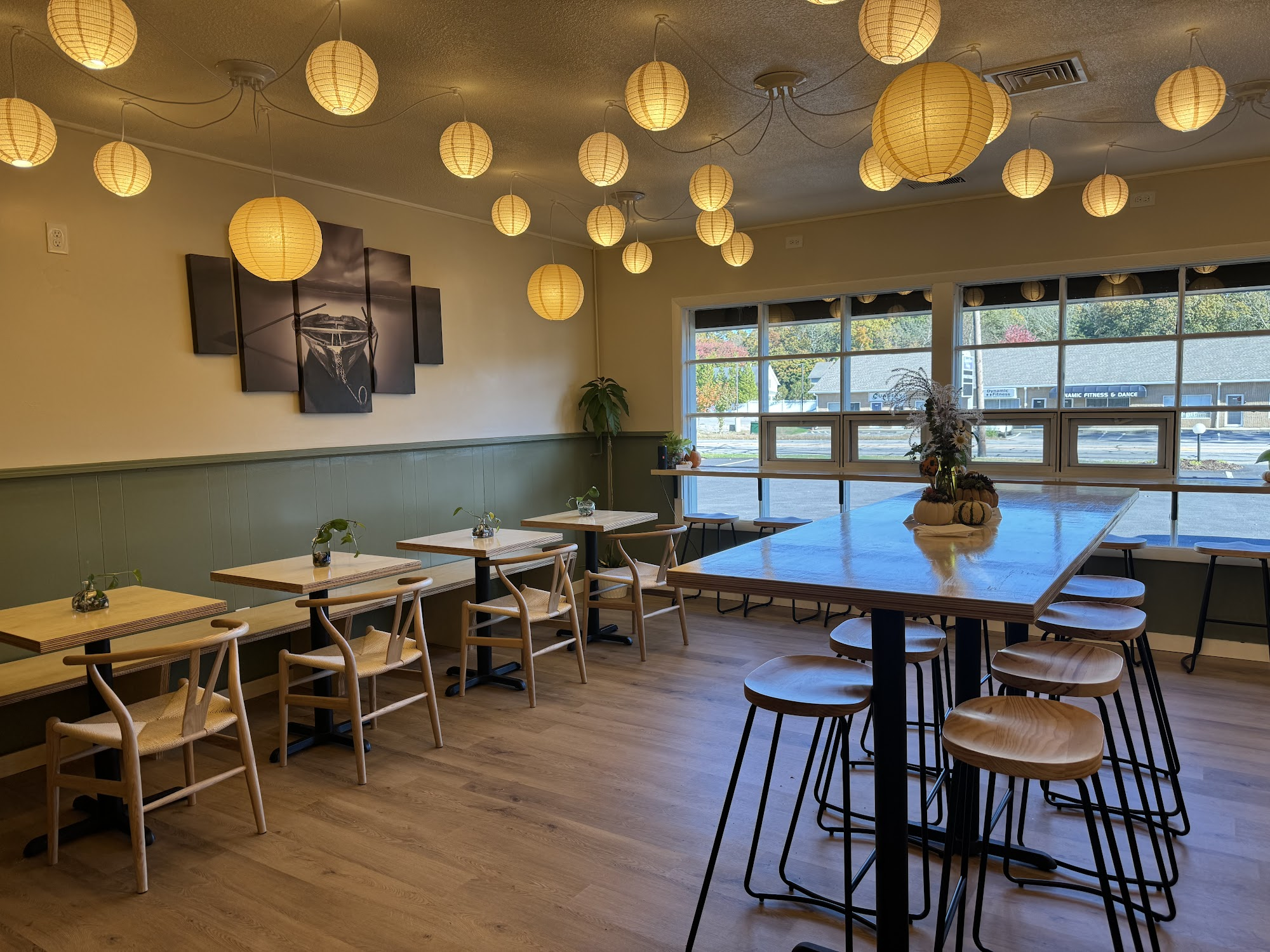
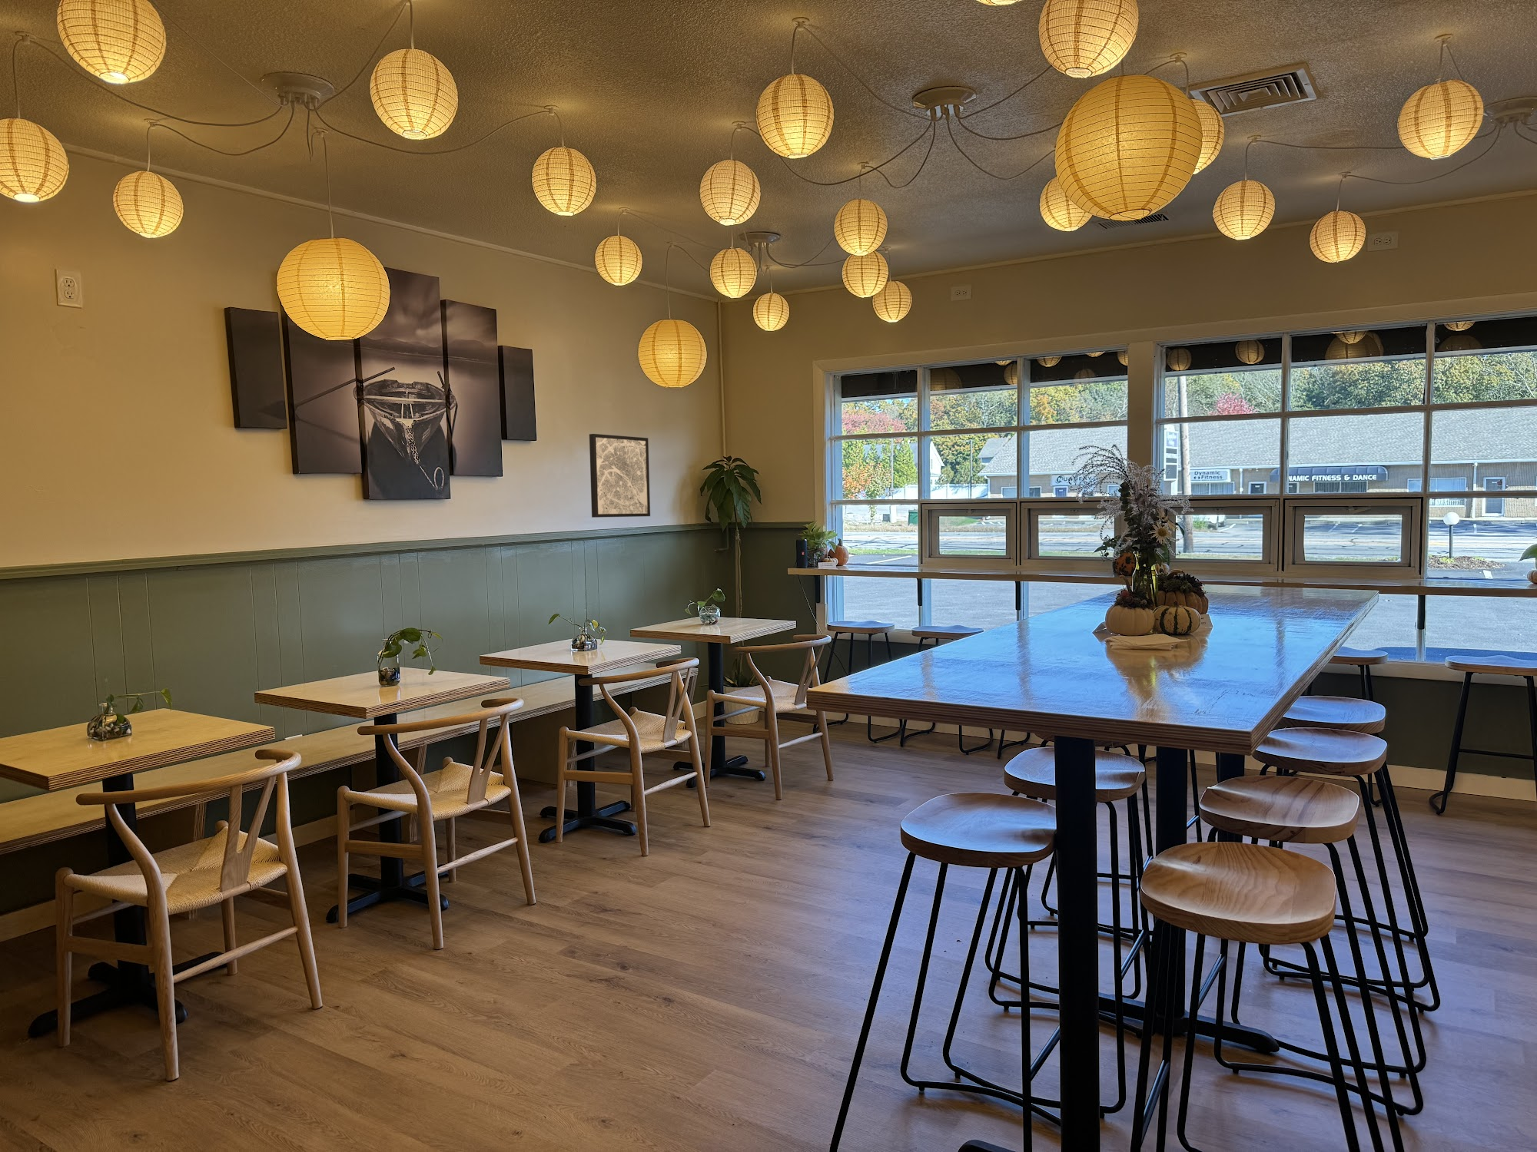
+ wall art (620, 476)
